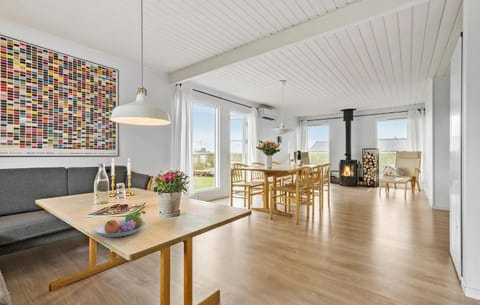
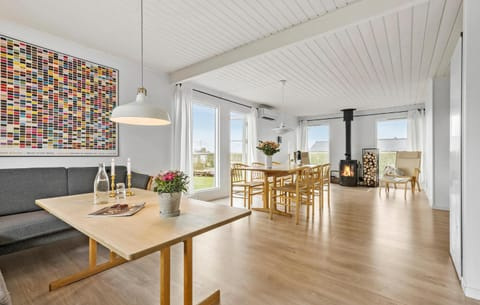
- fruit bowl (123, 221)
